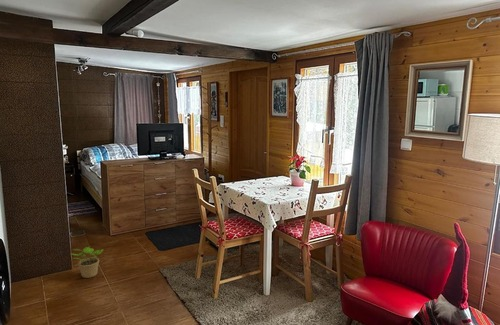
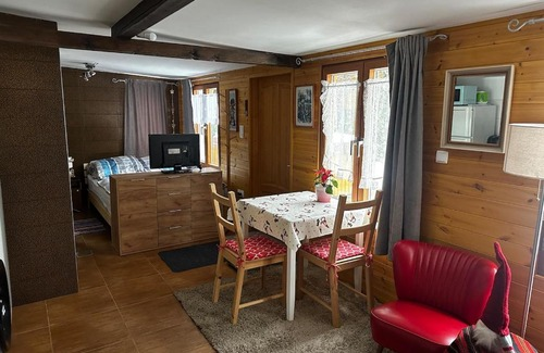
- potted plant (86, 259)
